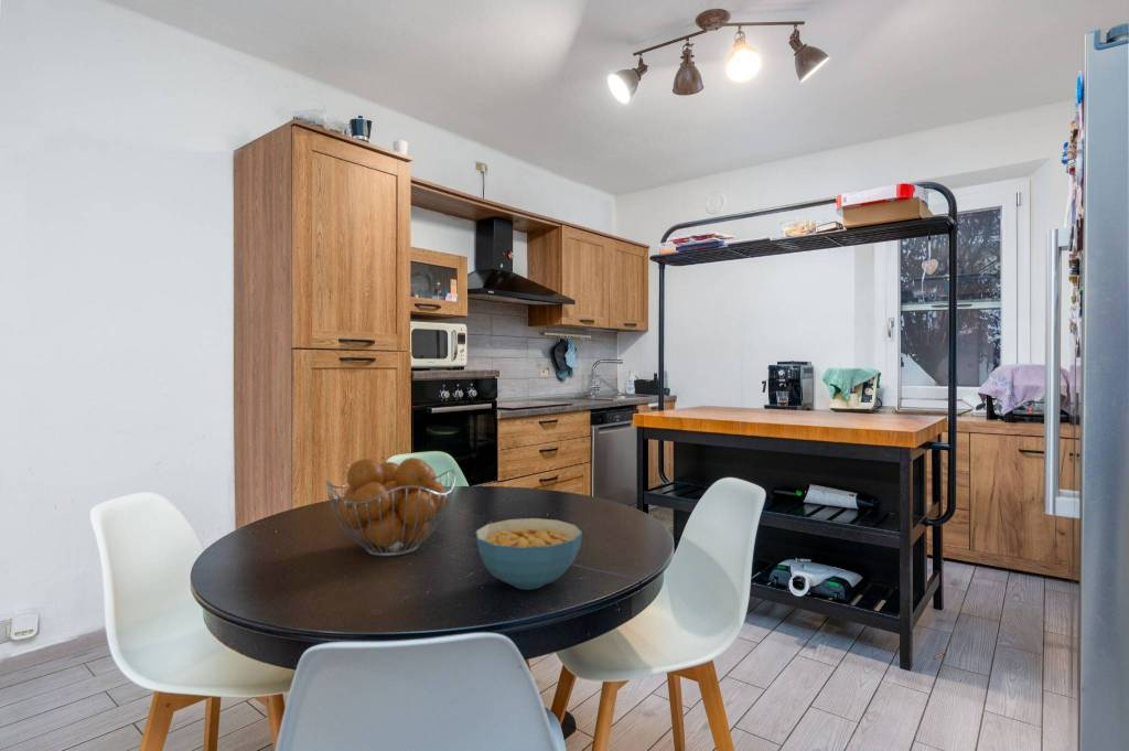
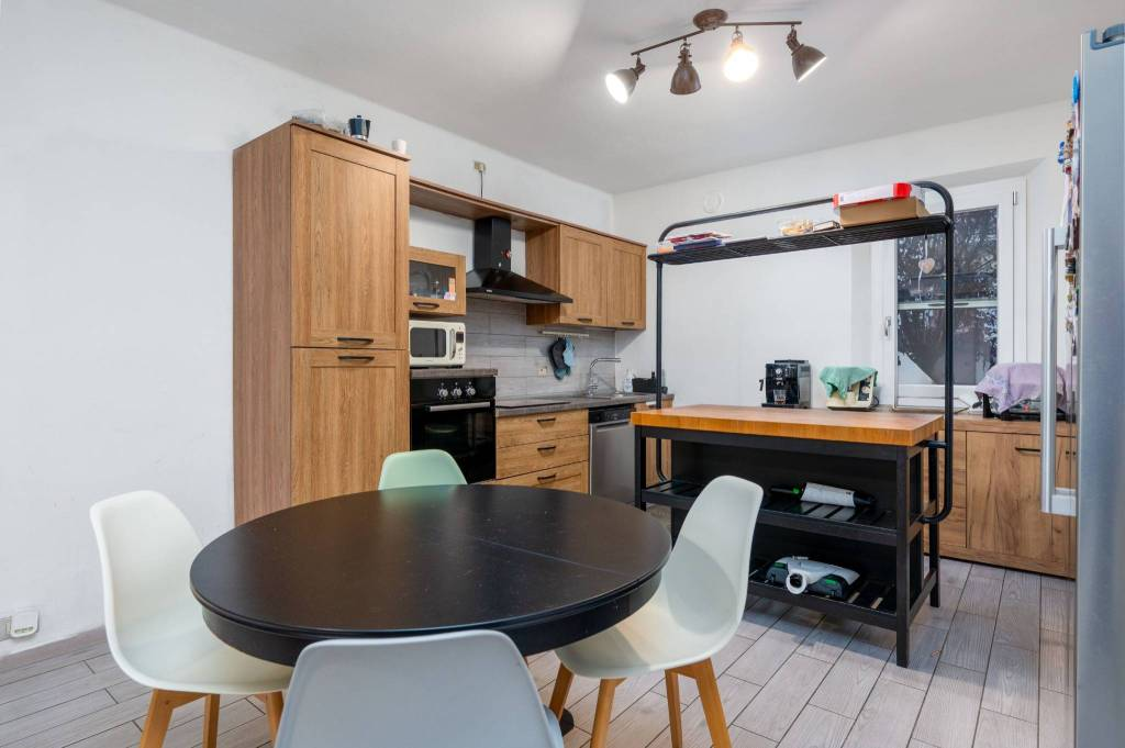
- cereal bowl (528, 557)
- fruit basket (393, 502)
